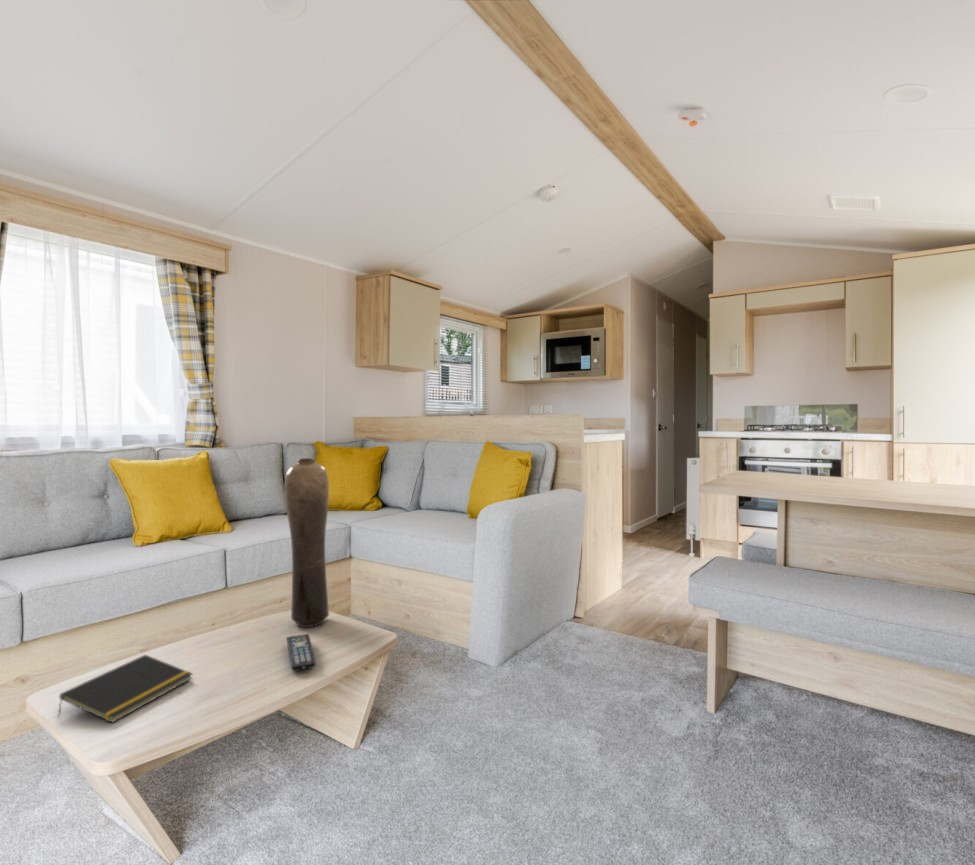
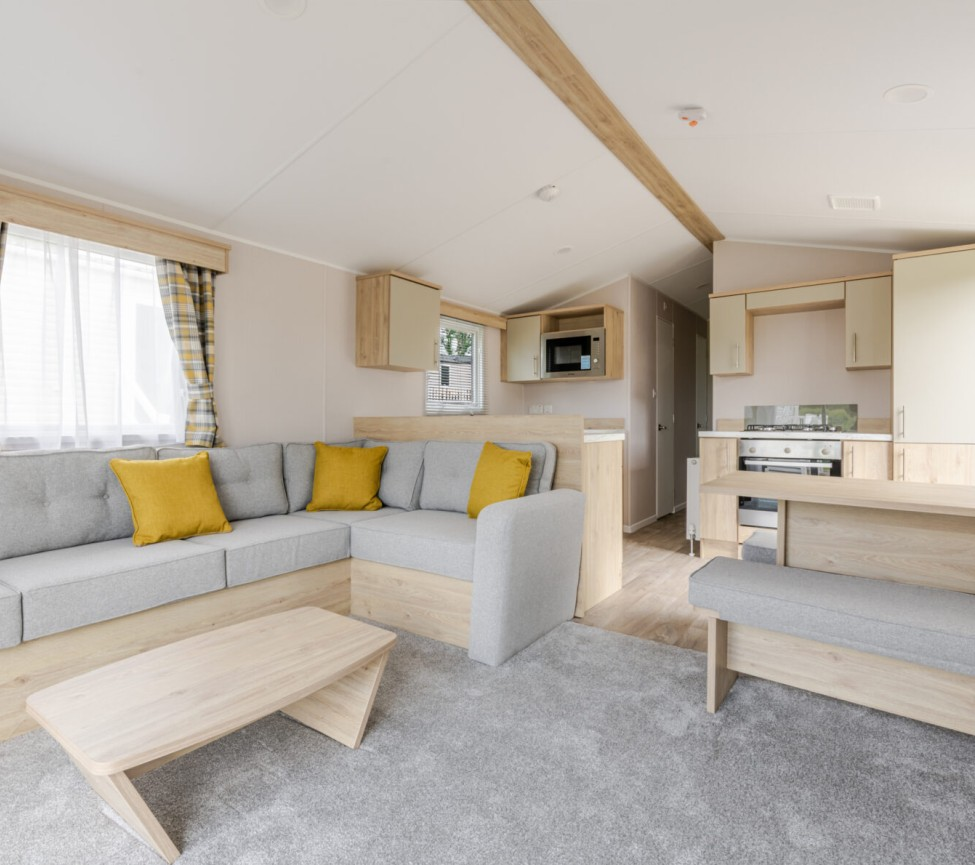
- vase (308, 540)
- notepad (130, 685)
- remote control (300, 650)
